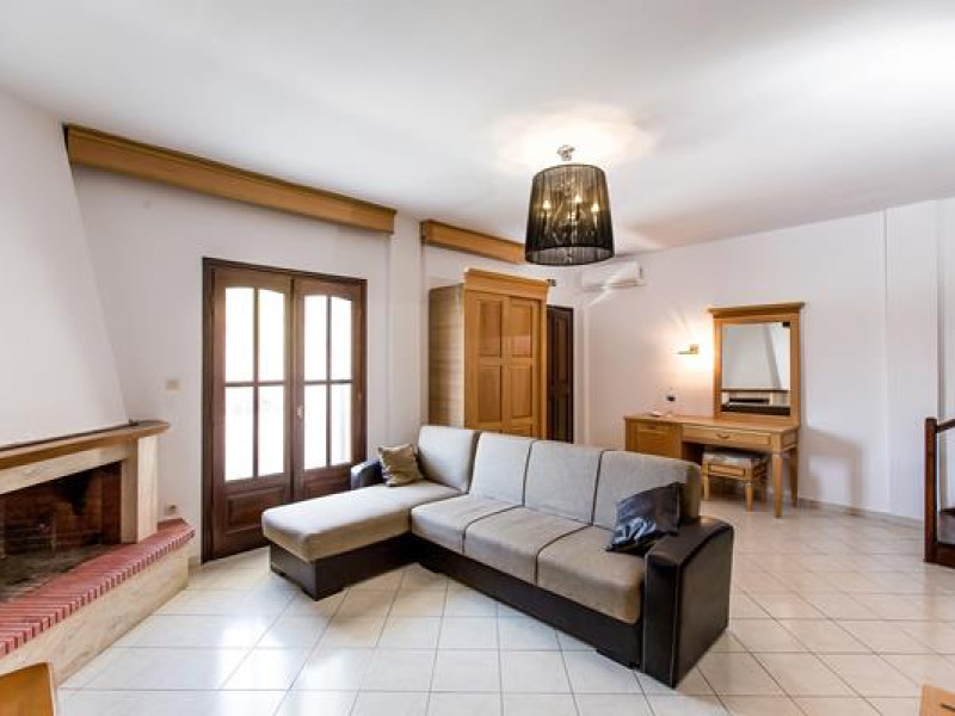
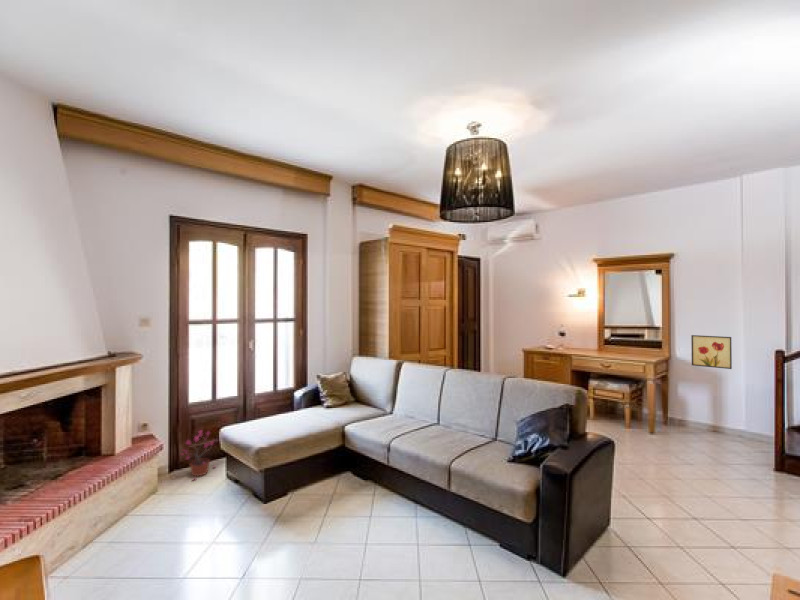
+ potted plant (200, 455)
+ wall art (711, 351)
